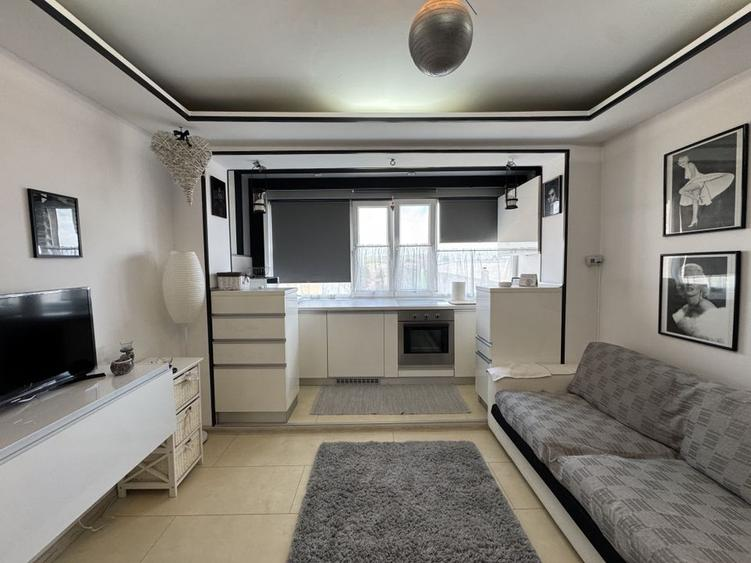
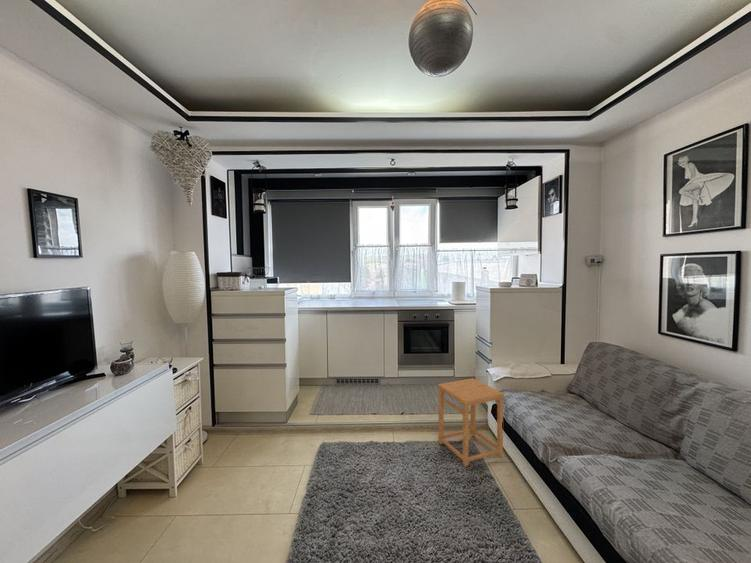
+ side table (470, 419)
